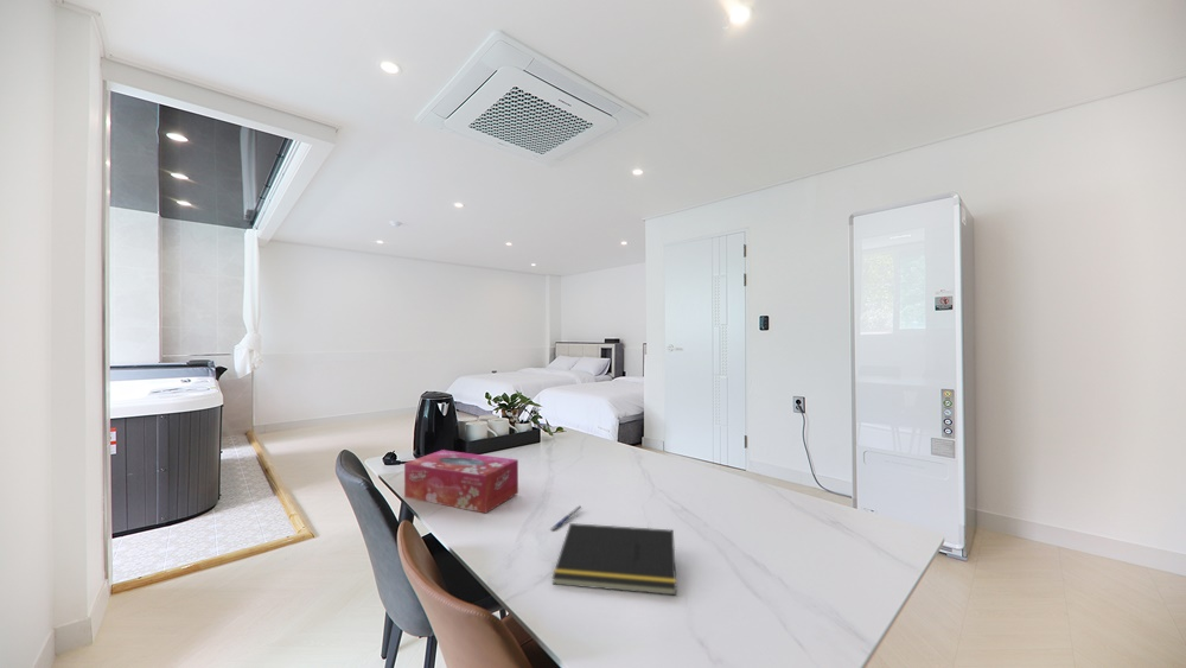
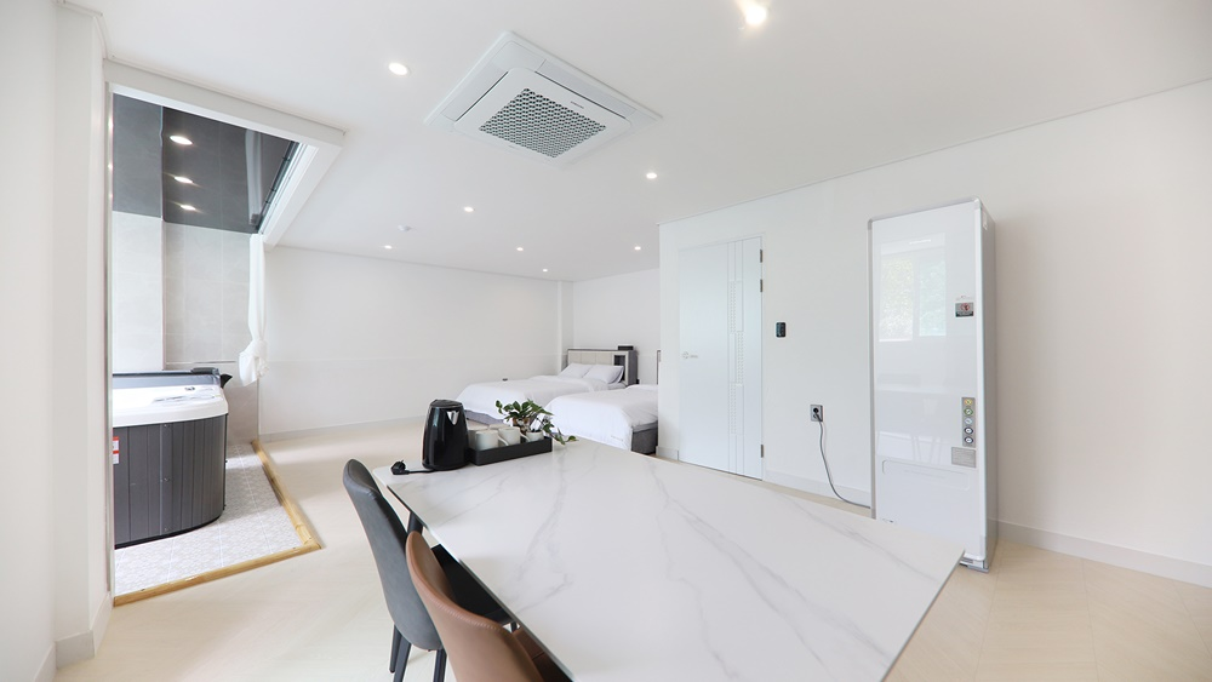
- tissue box (461, 478)
- notepad (617, 554)
- pen (567, 516)
